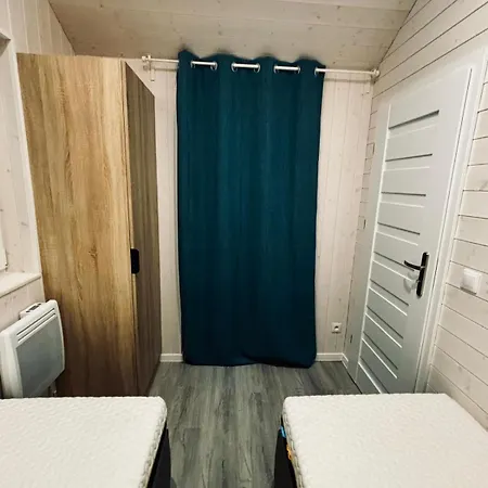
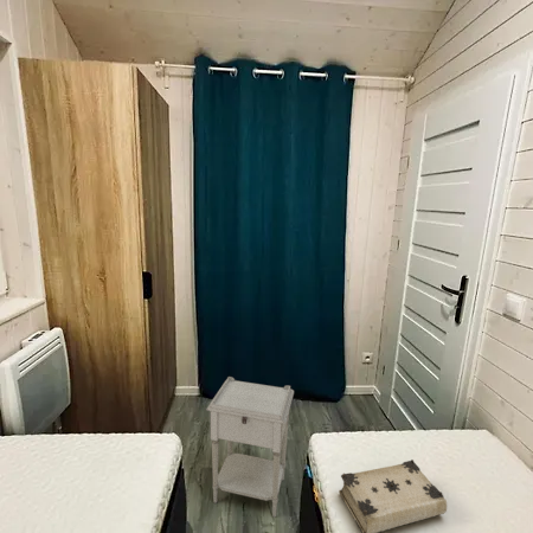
+ nightstand (251, 443)
+ book (391, 494)
